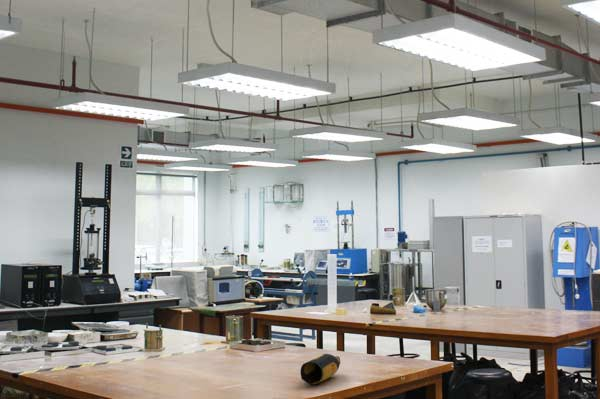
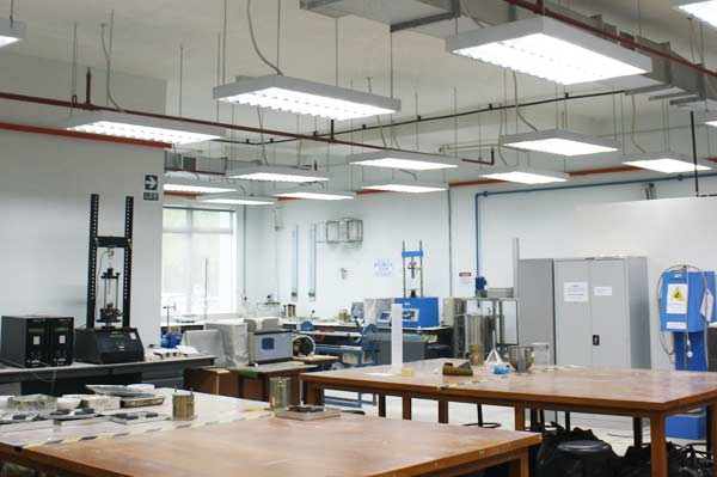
- bottle (324, 366)
